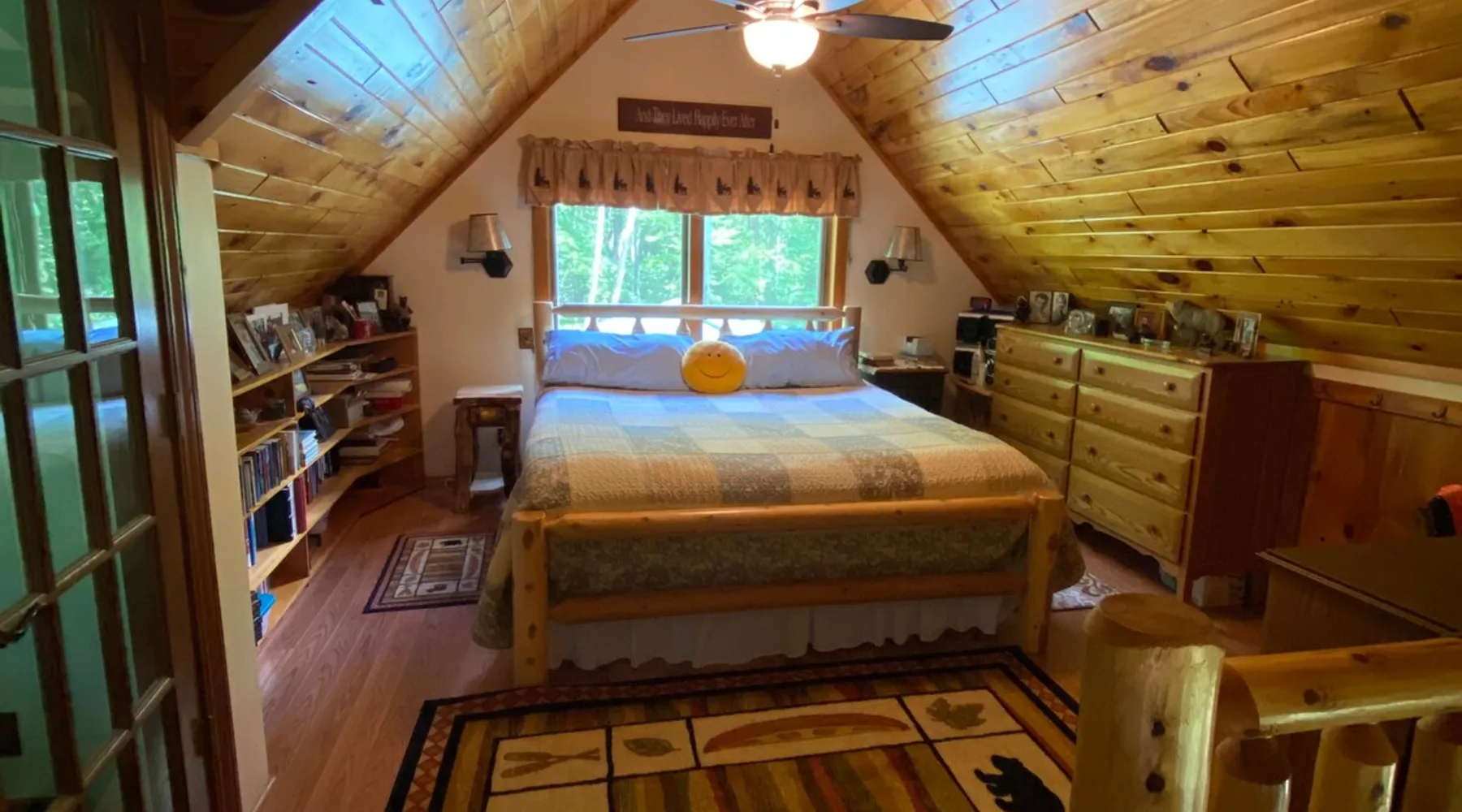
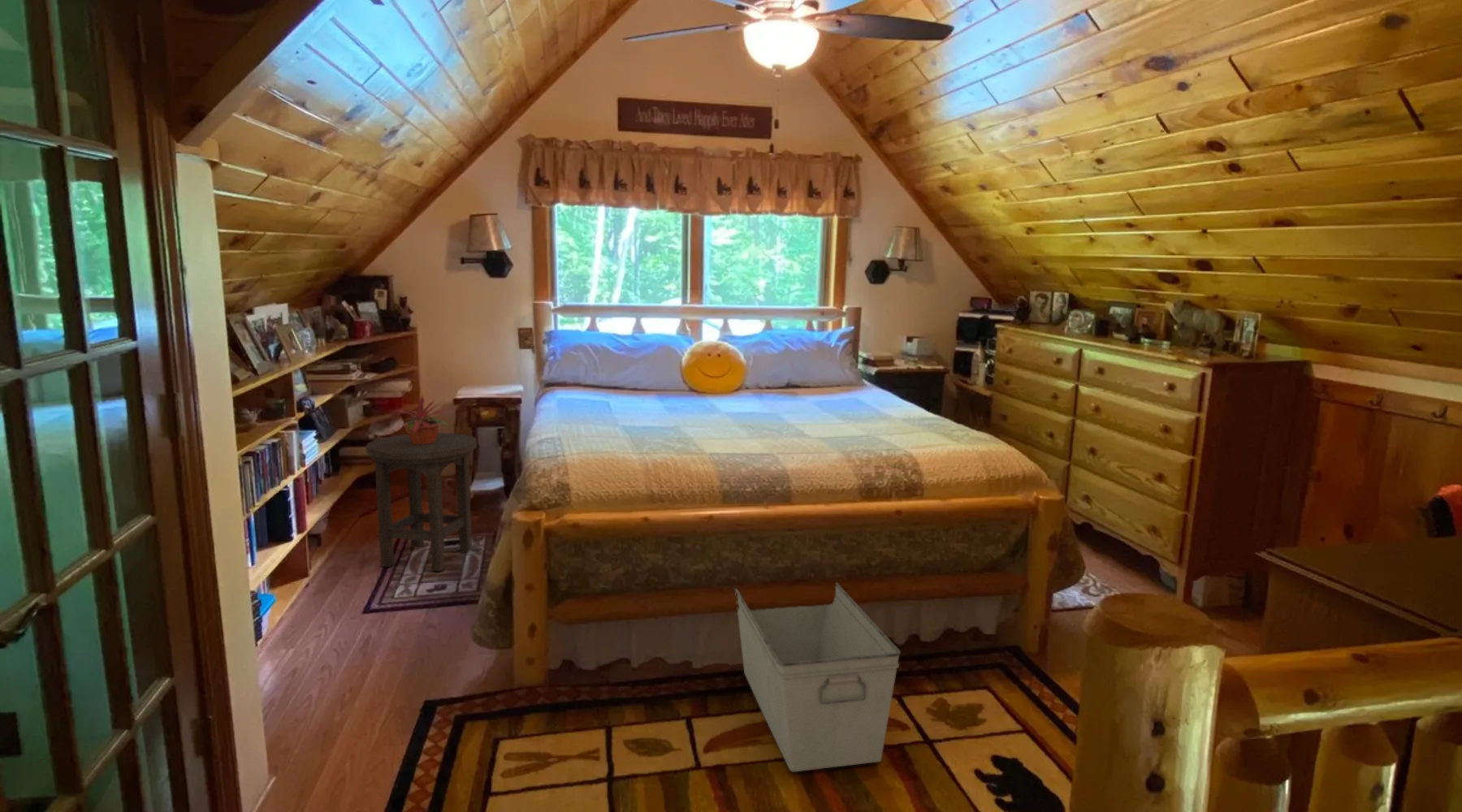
+ storage bin (807, 664)
+ stool (422, 502)
+ potted plant (422, 417)
